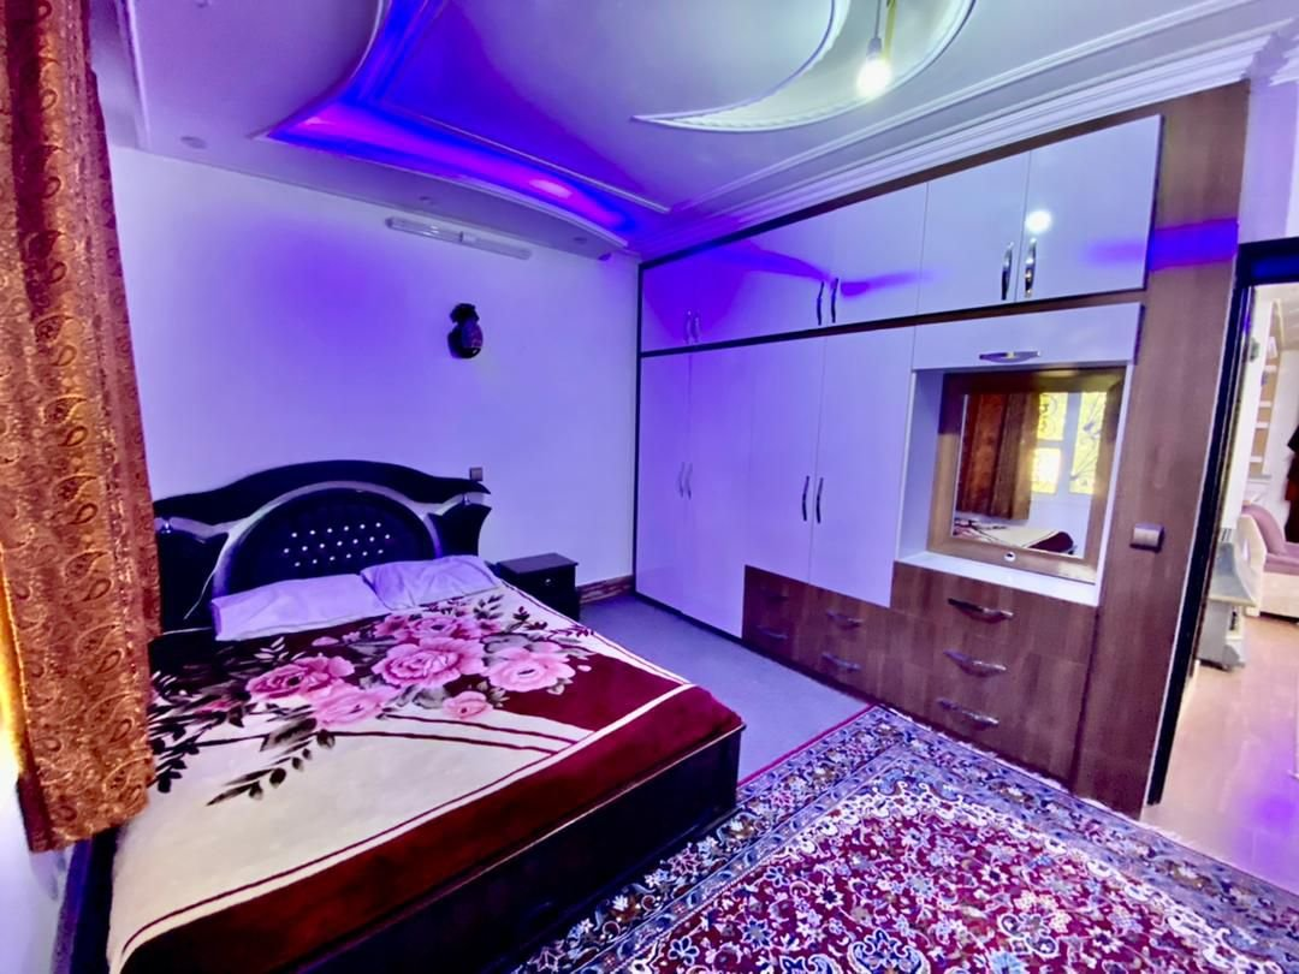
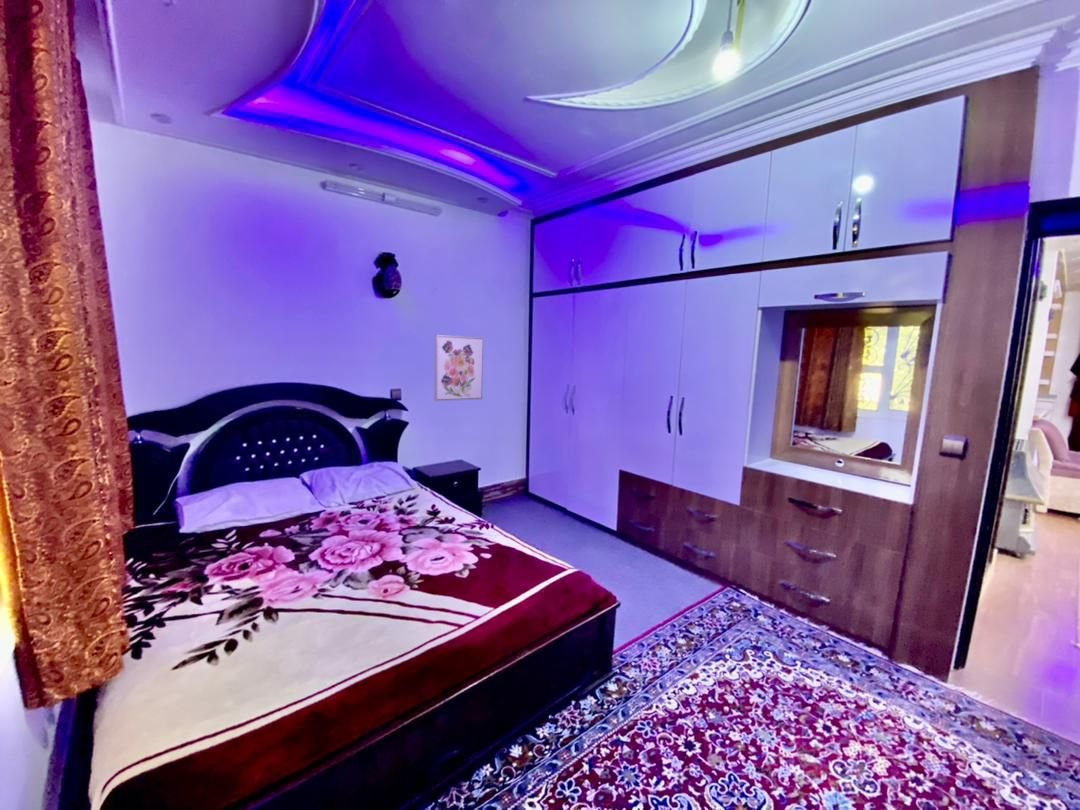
+ wall art (459, 368)
